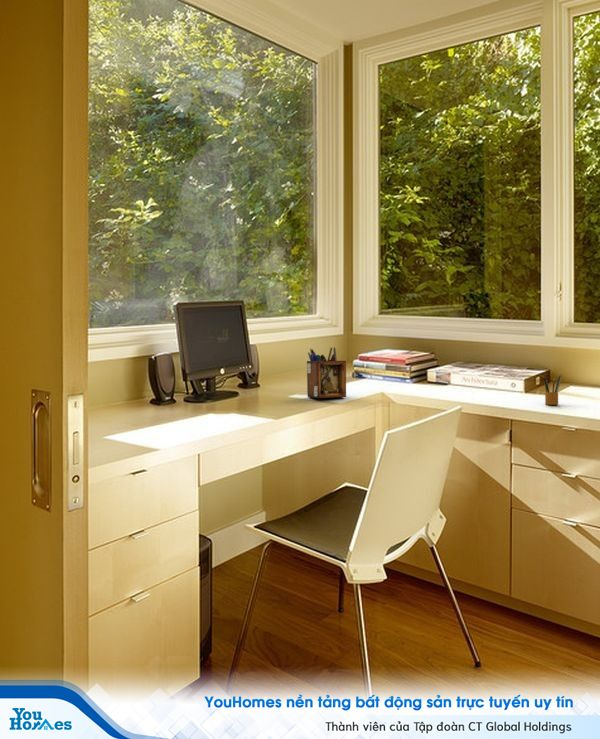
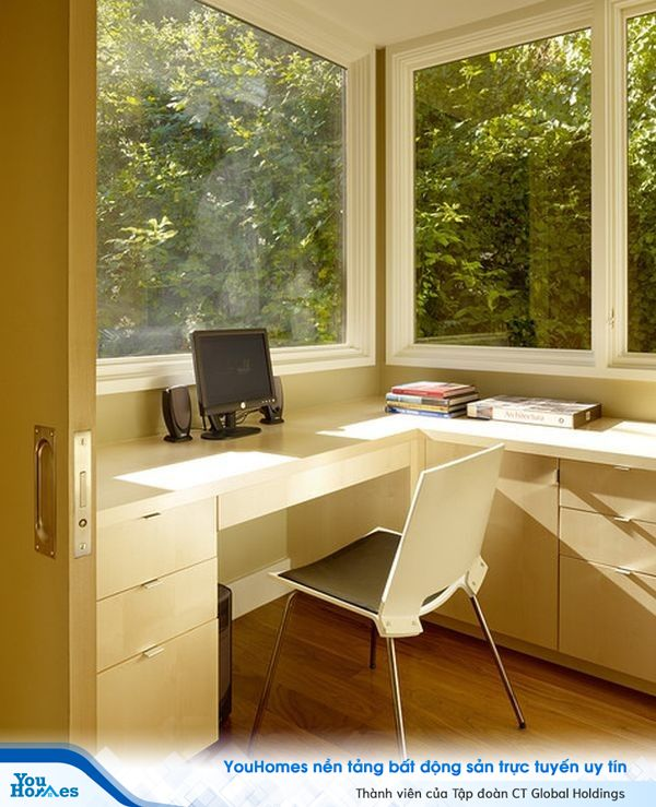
- desk organizer (326, 372)
- pencil box (552, 390)
